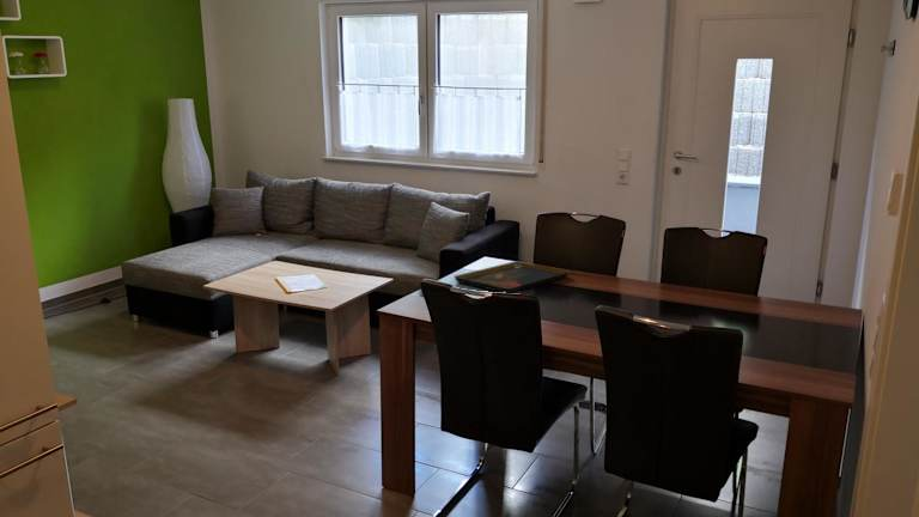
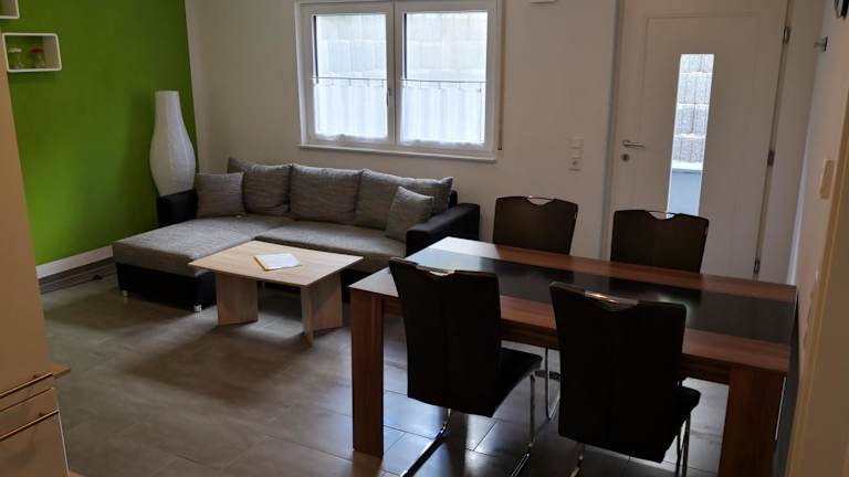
- decorative tray (512, 276)
